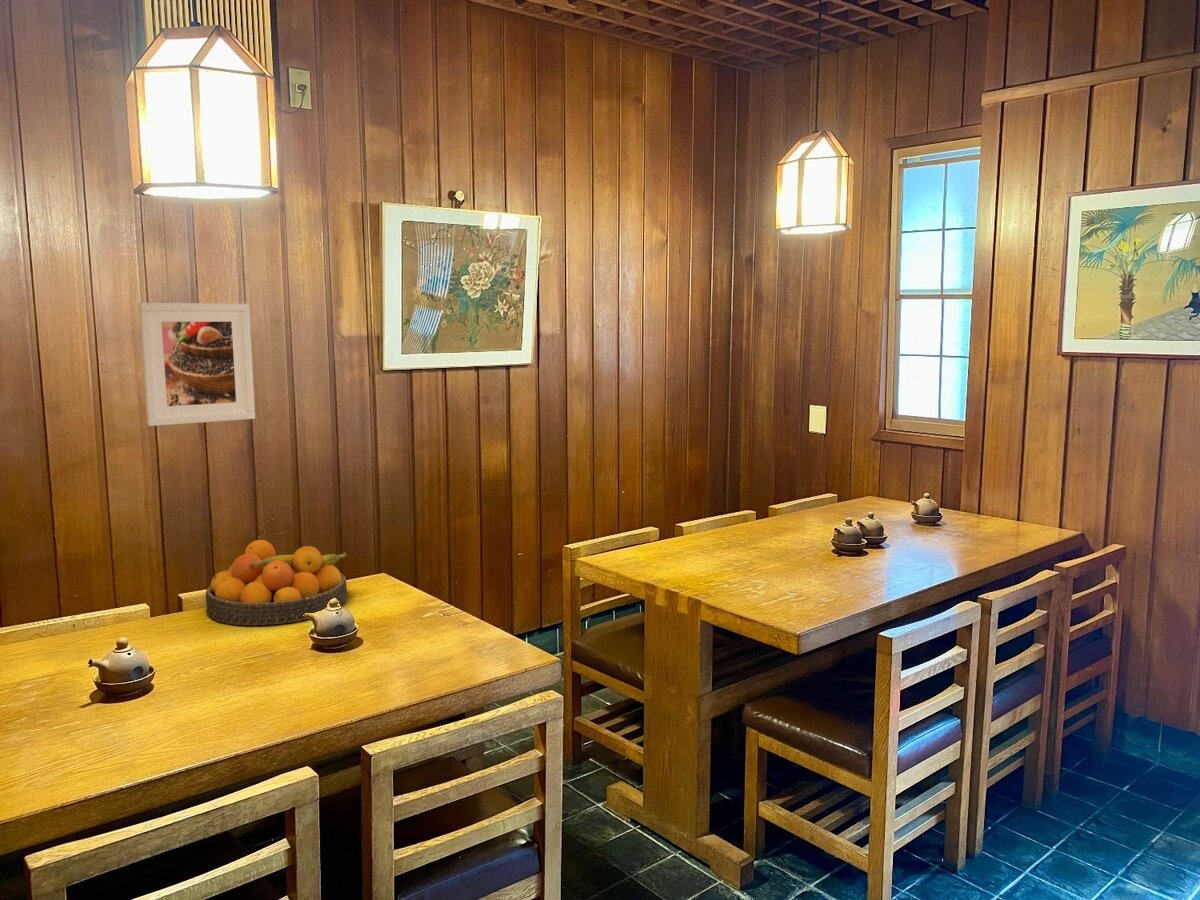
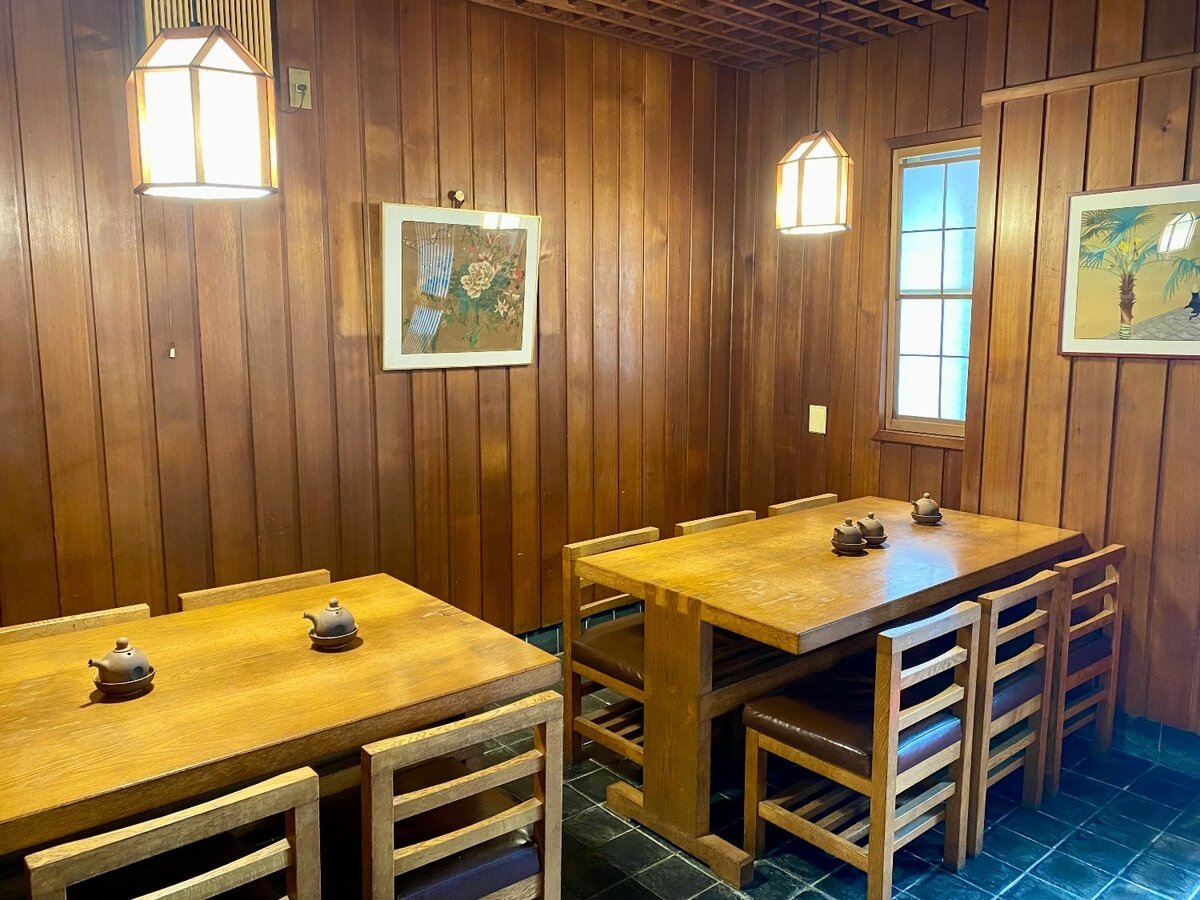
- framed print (199, 363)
- fruit bowl (276, 575)
